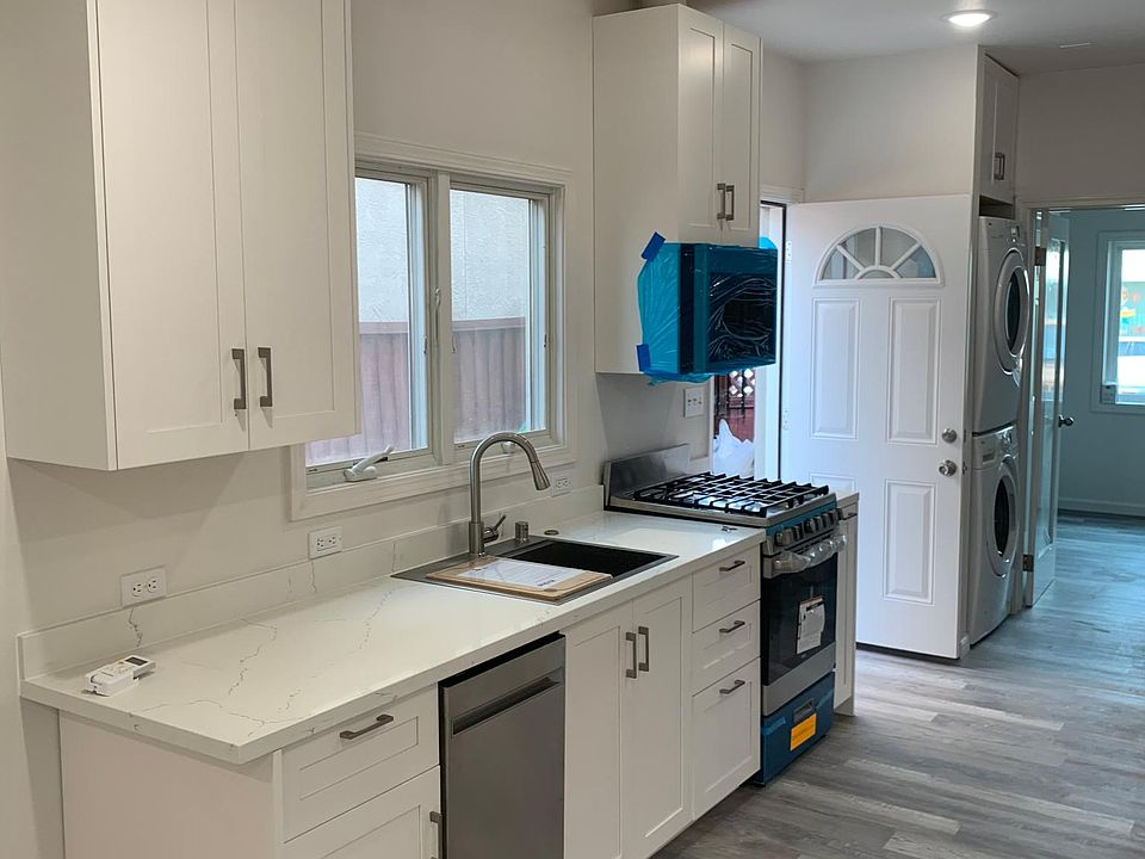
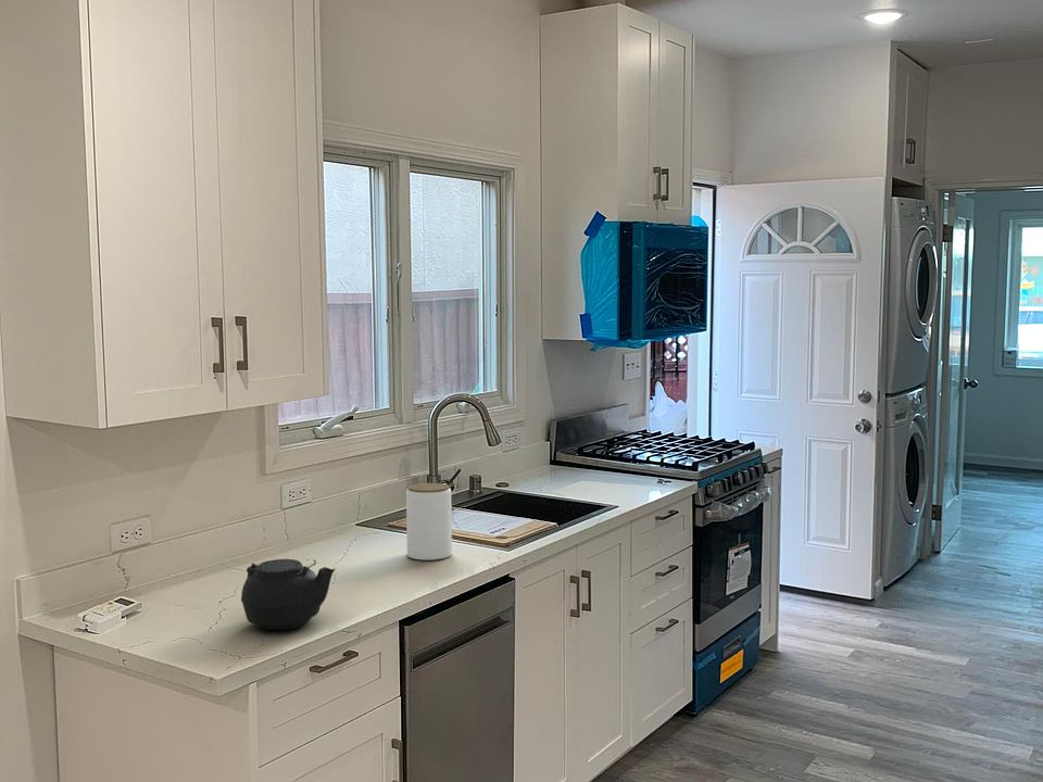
+ teapot (289, 594)
+ jar (429, 520)
